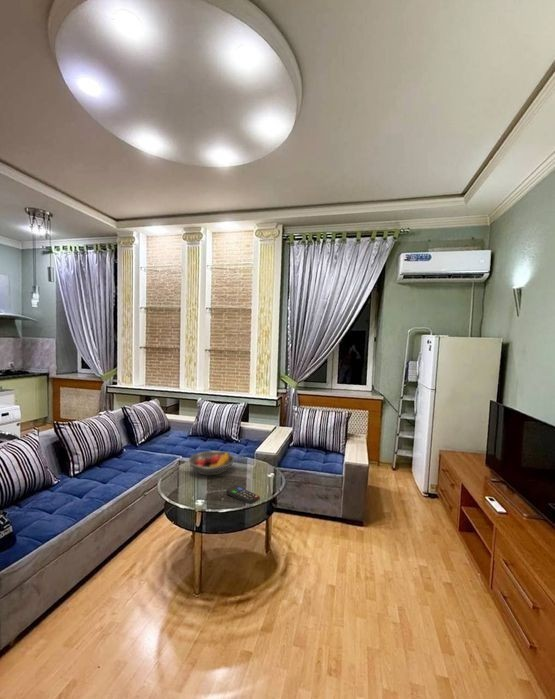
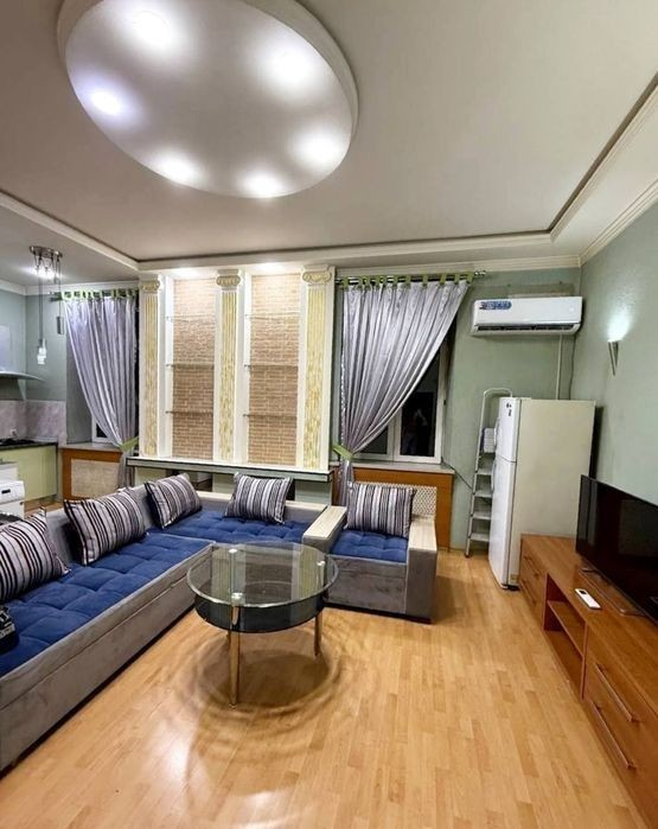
- remote control (242, 494)
- fruit bowl (211, 463)
